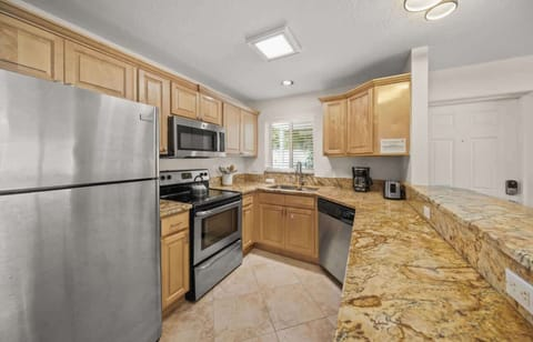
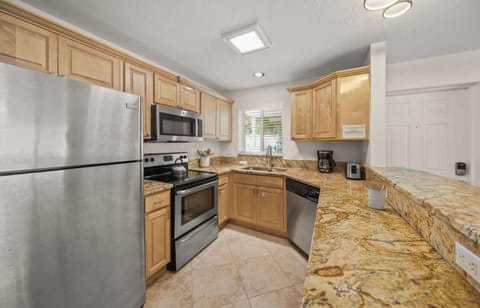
+ utensil holder (376, 194)
